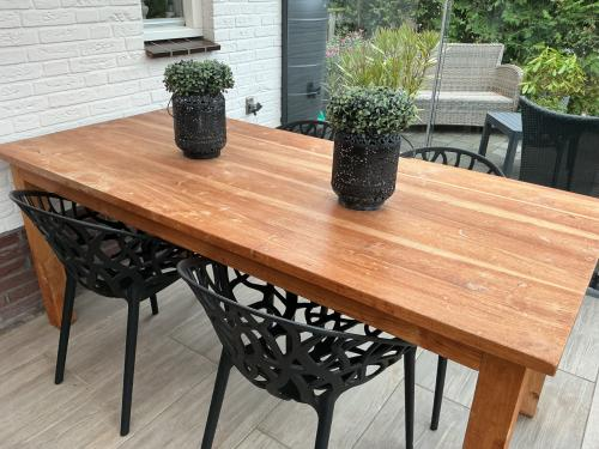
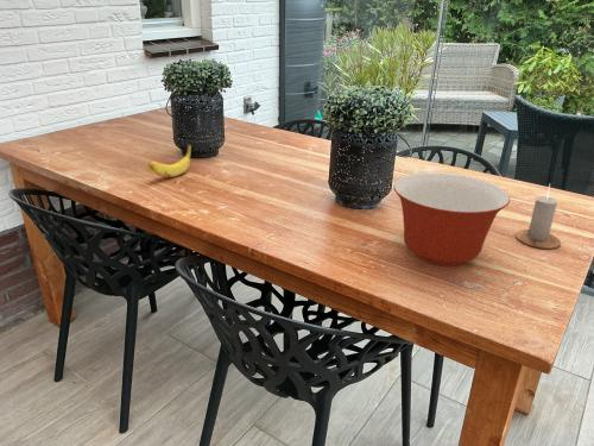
+ mixing bowl (444, 222)
+ banana (172, 164)
+ candle (544, 212)
